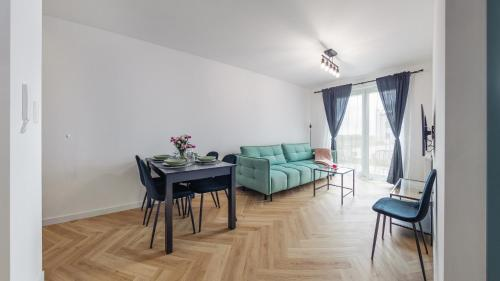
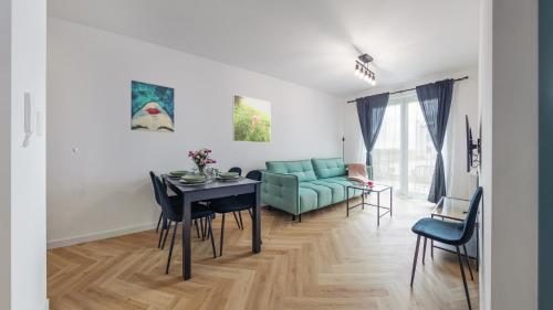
+ wall art (153, 107)
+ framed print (252, 120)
